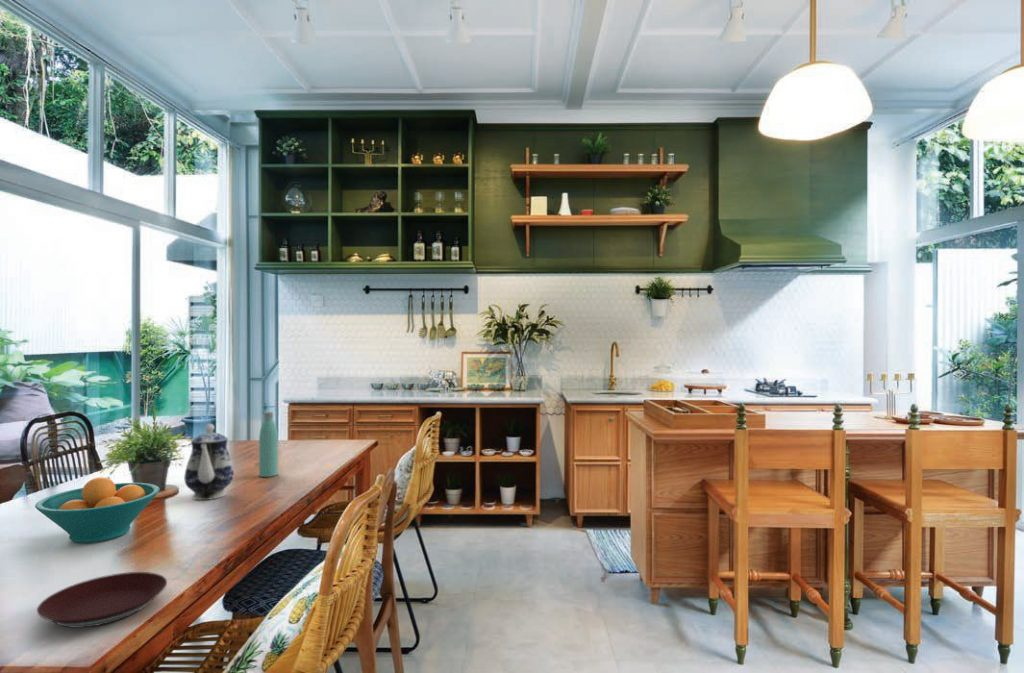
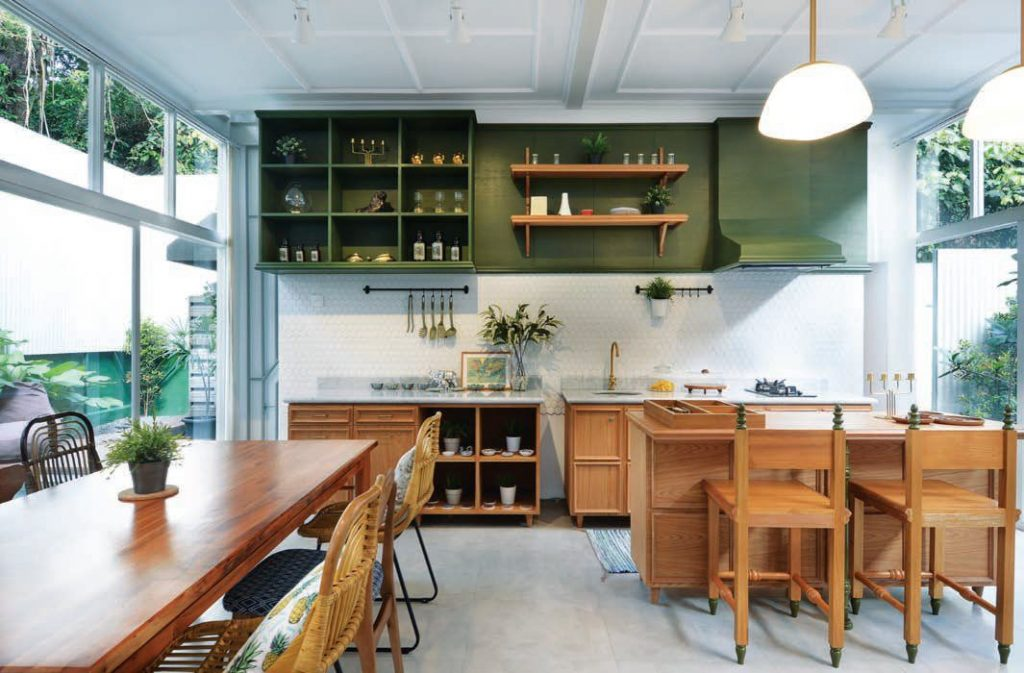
- teapot (209, 459)
- bottle (268, 443)
- fruit bowl (100, 506)
- plate (105, 601)
